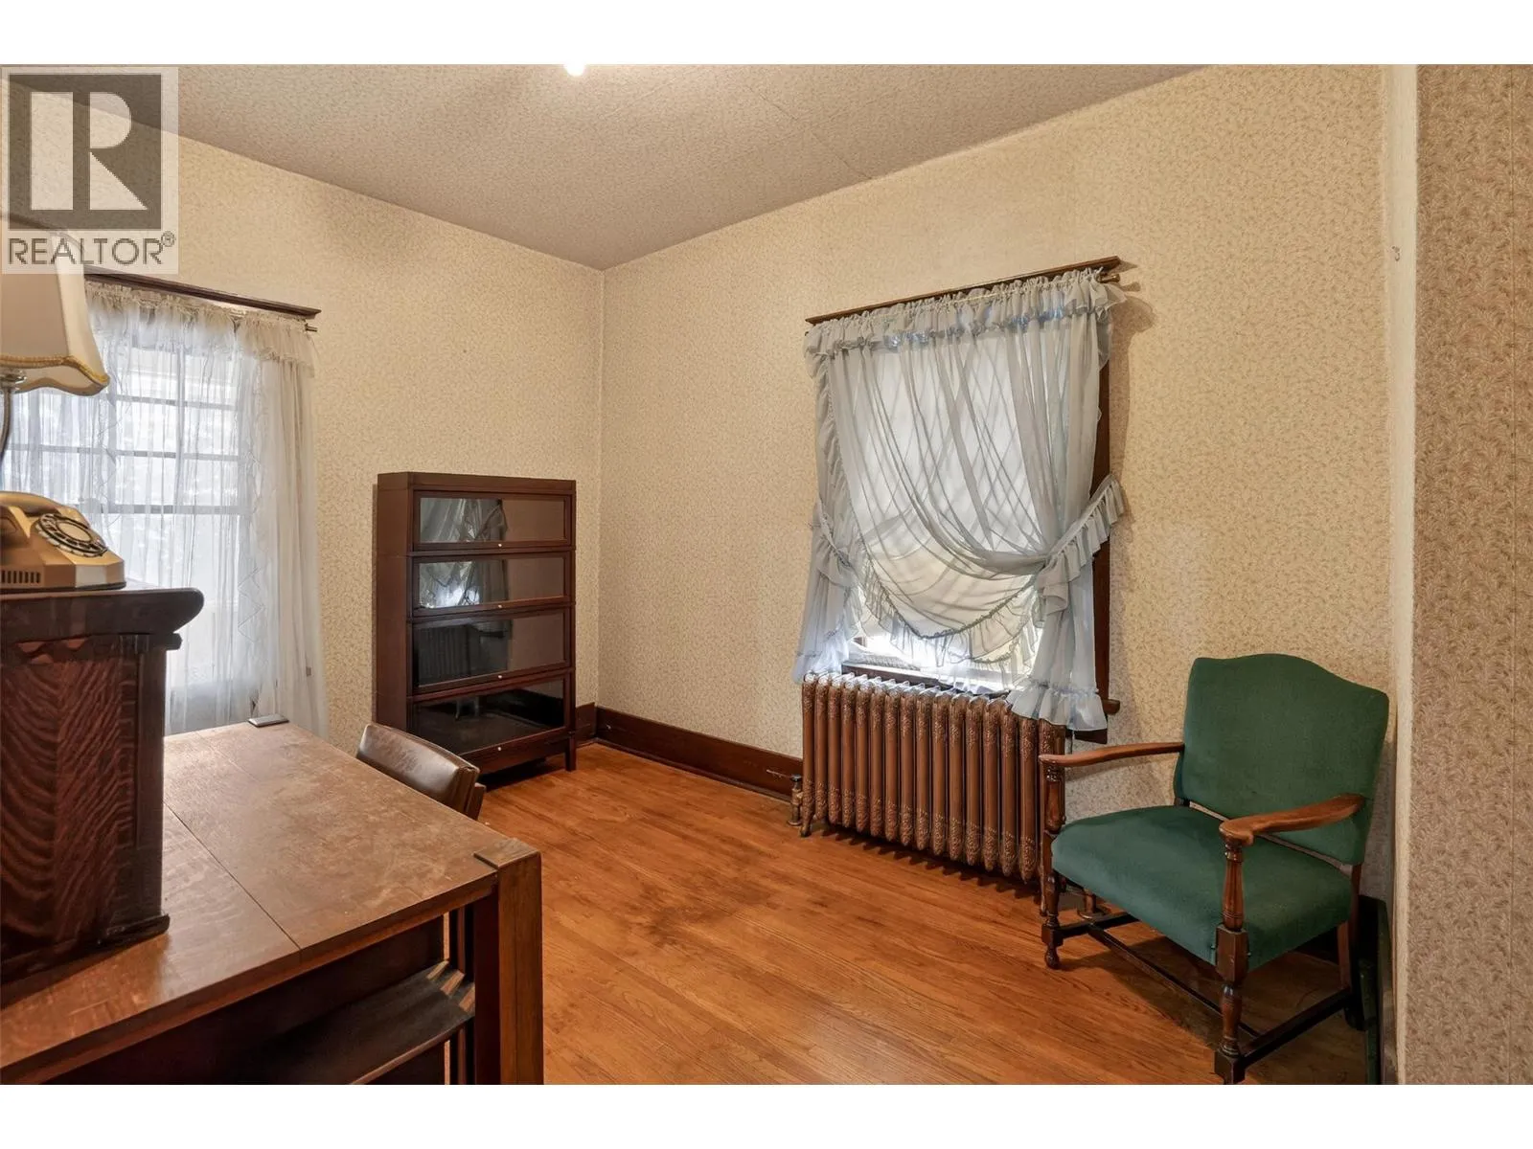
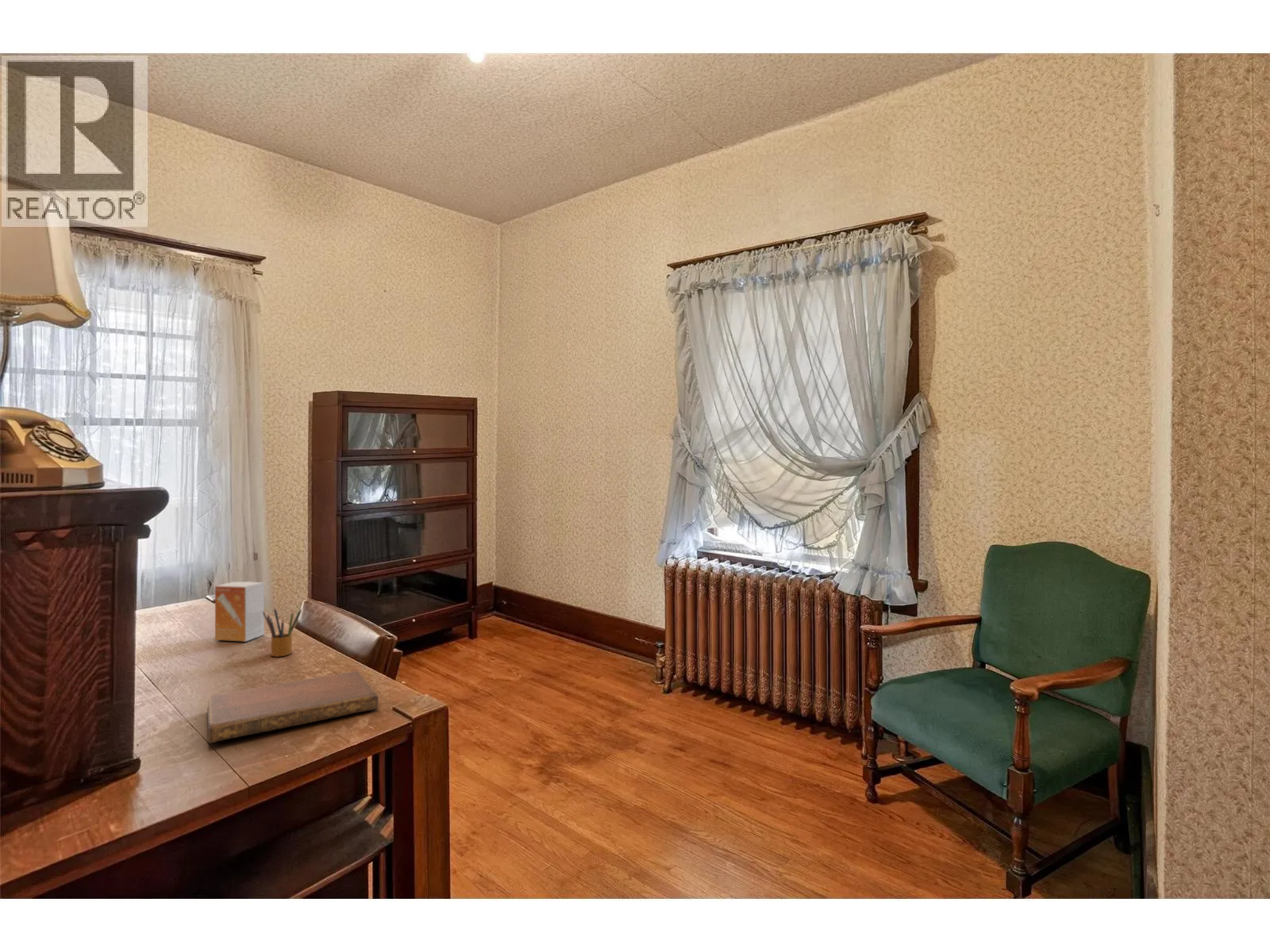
+ pencil box (283, 631)
+ notebook (293, 702)
+ small box (240, 610)
